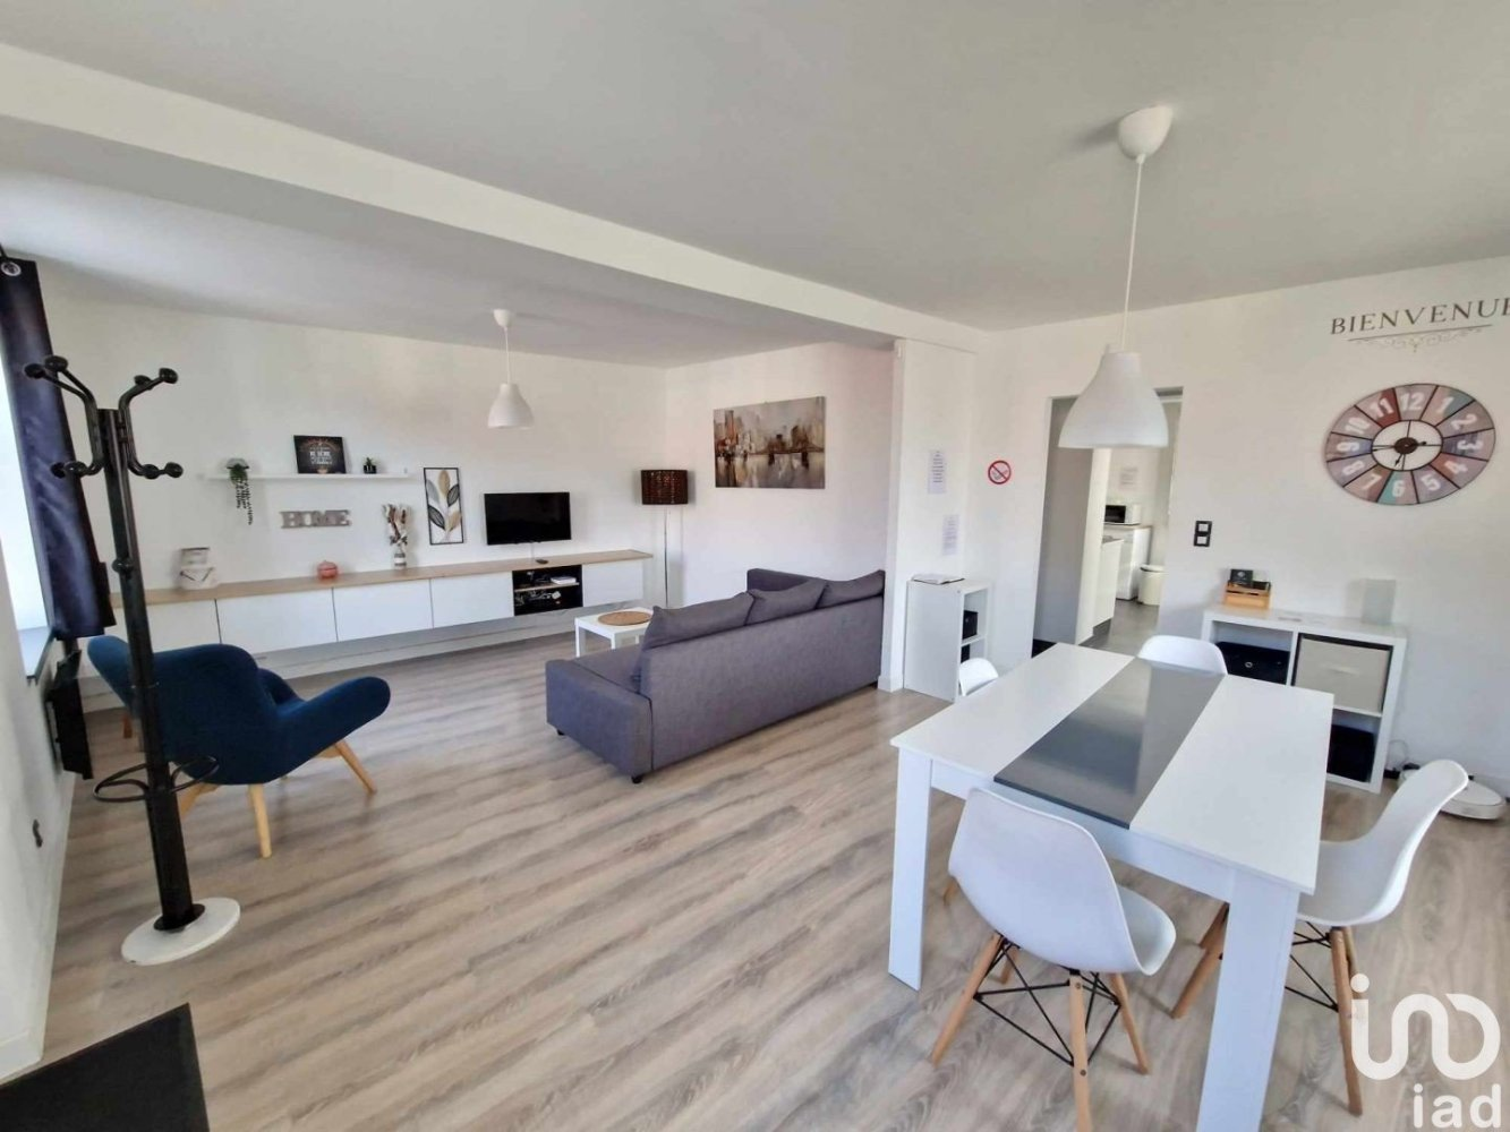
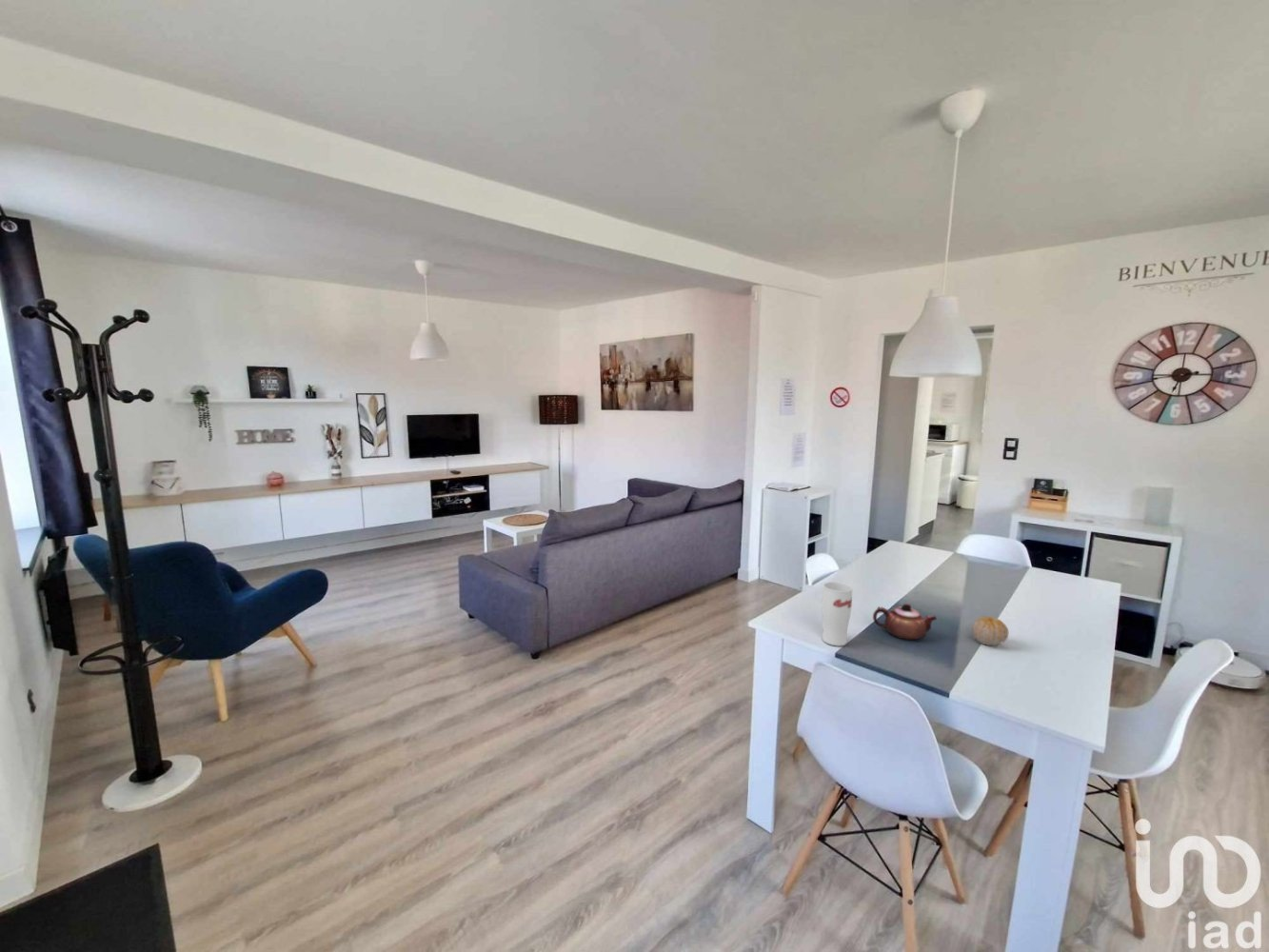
+ fruit (989, 630)
+ cup (836, 614)
+ teapot (903, 618)
